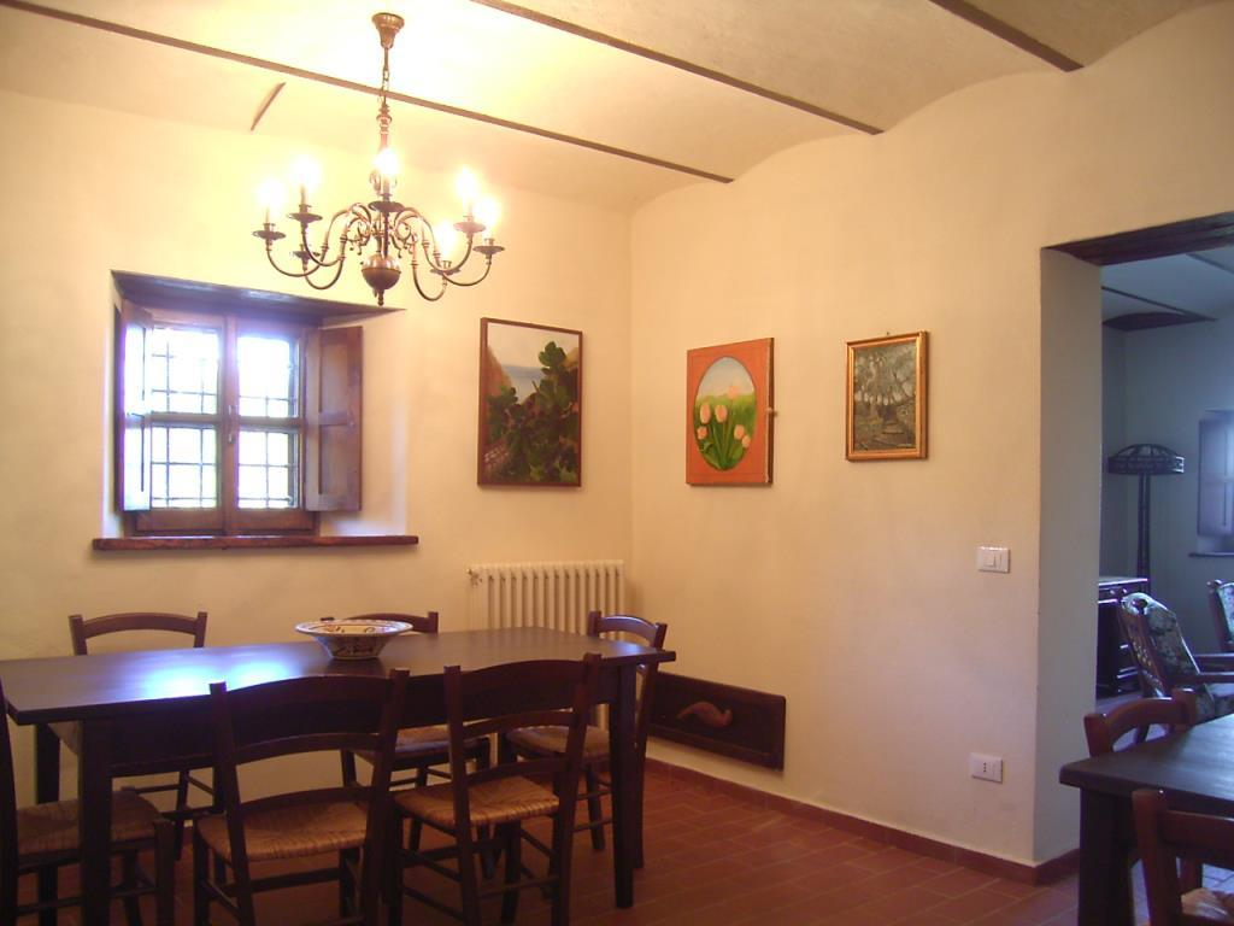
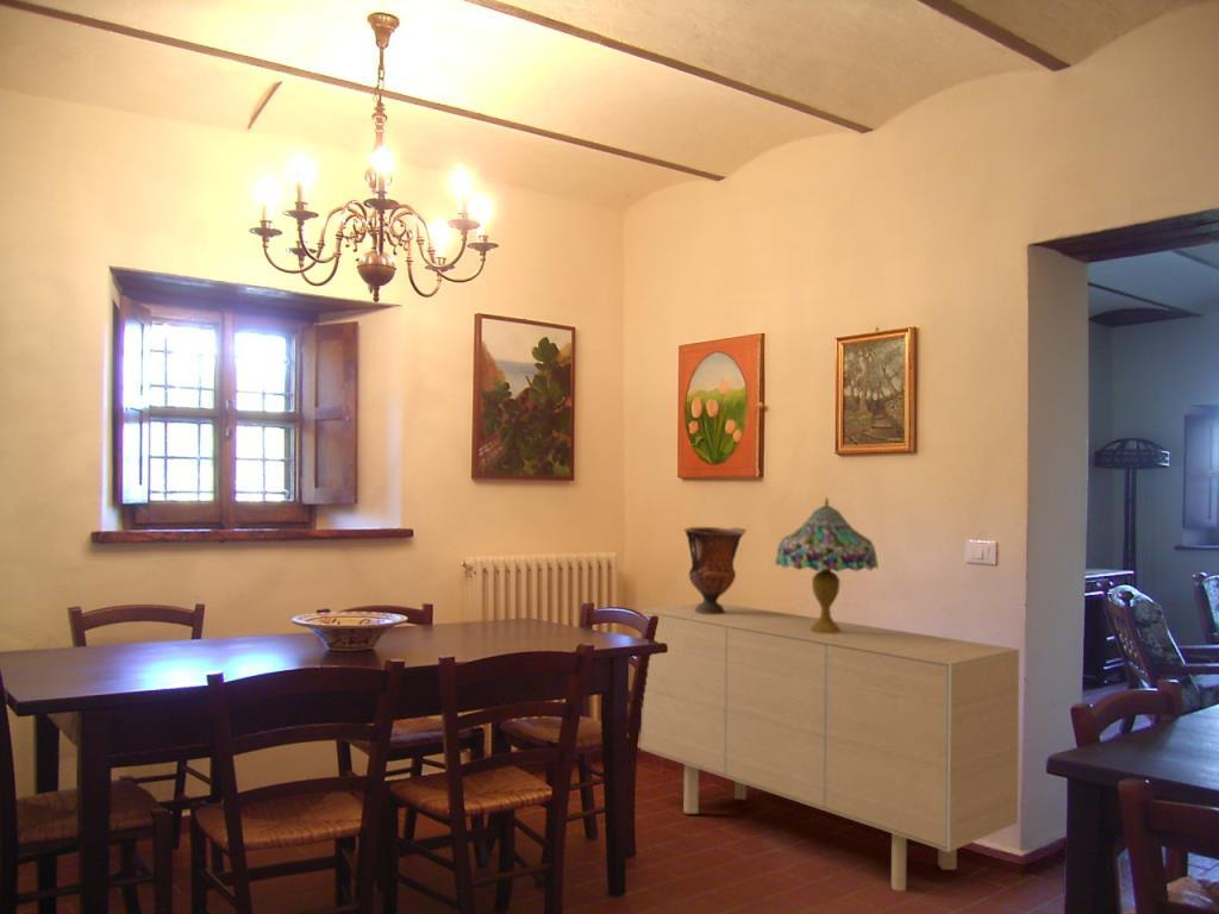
+ table lamp (825, 563)
+ vase (714, 570)
+ sideboard (809, 732)
